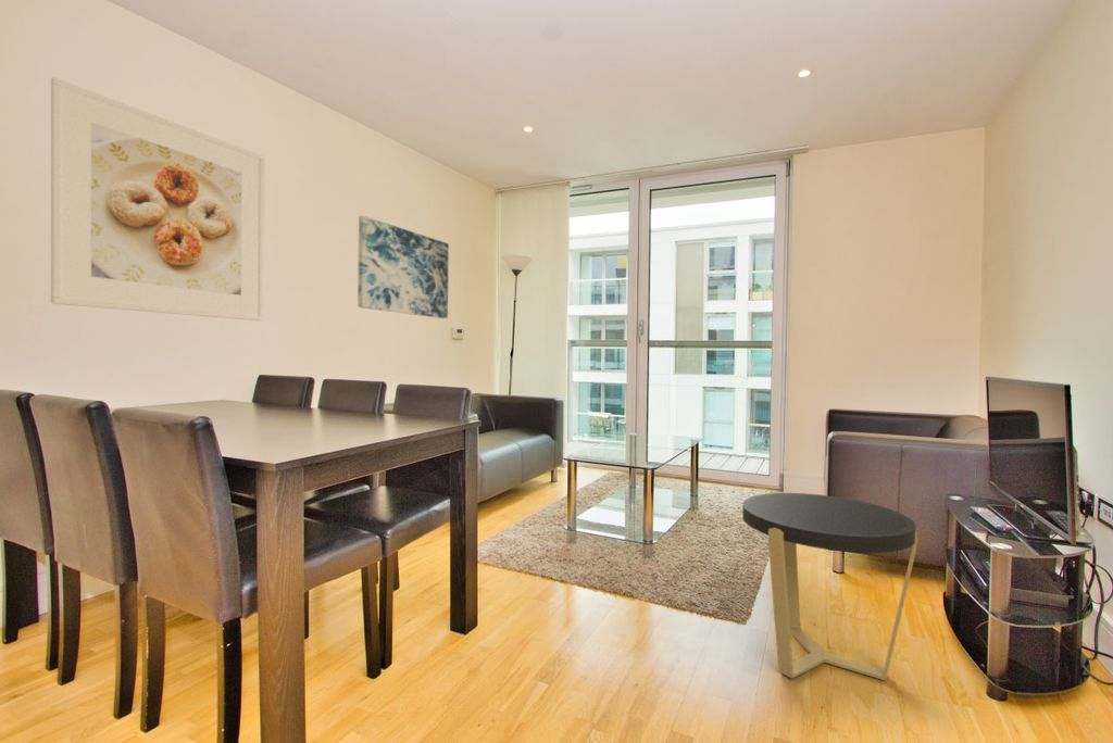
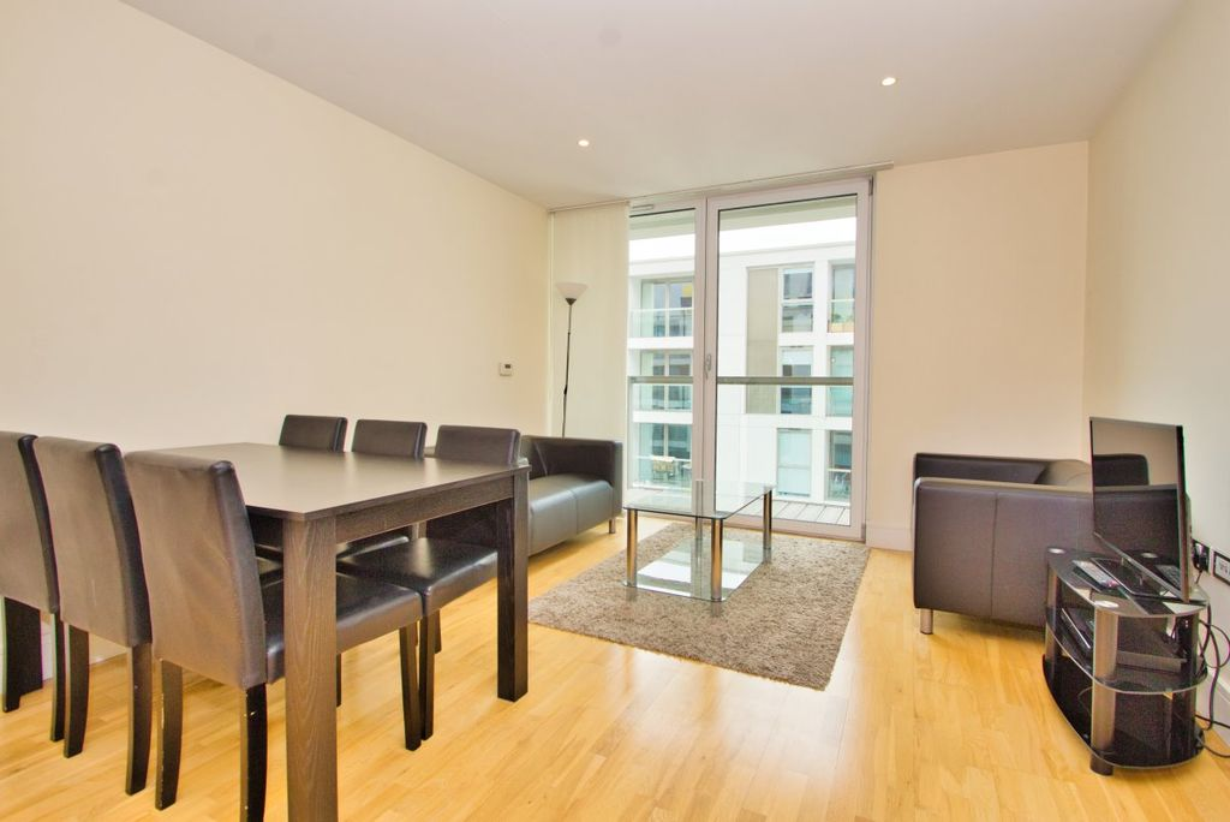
- wall art (407, 272)
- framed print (174, 218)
- side table (798, 587)
